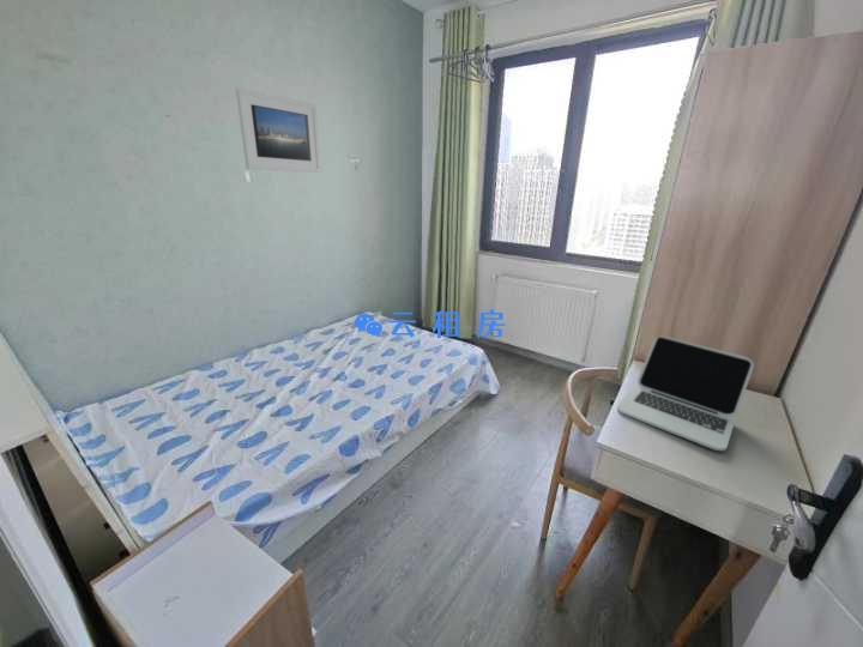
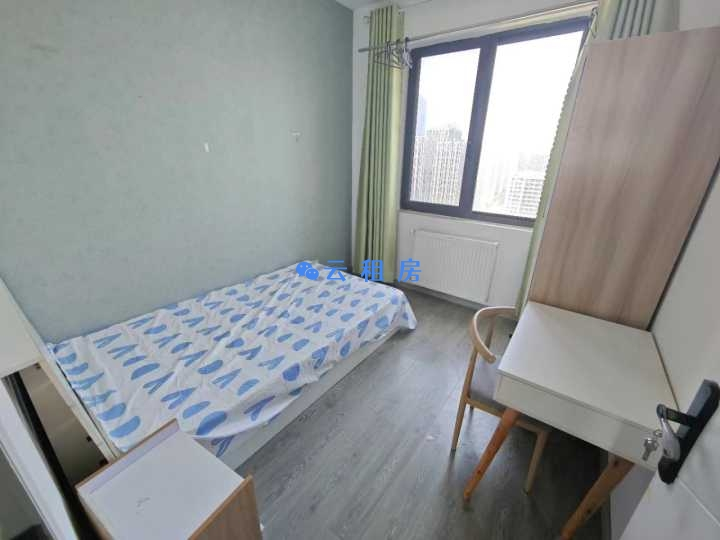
- laptop (684, 385)
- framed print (283, 134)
